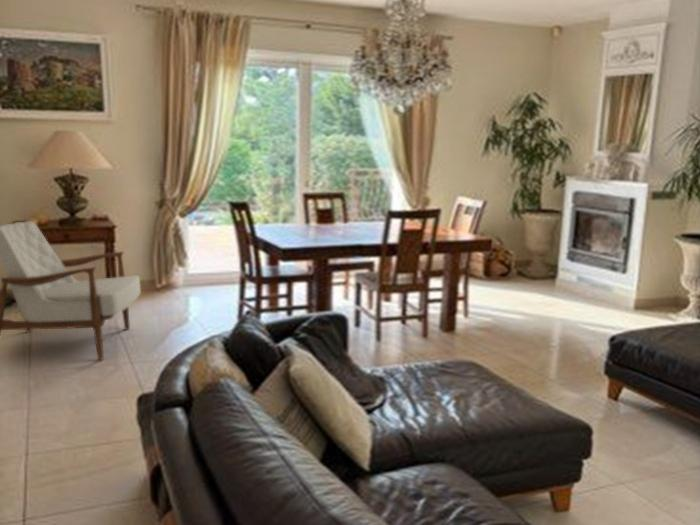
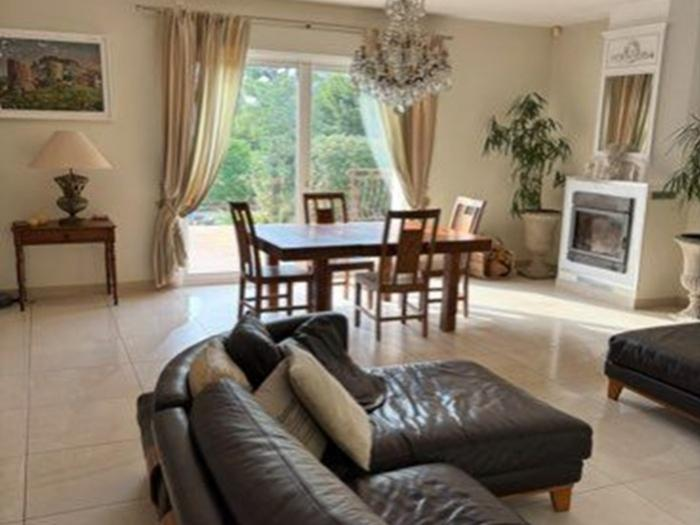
- armchair (67, 285)
